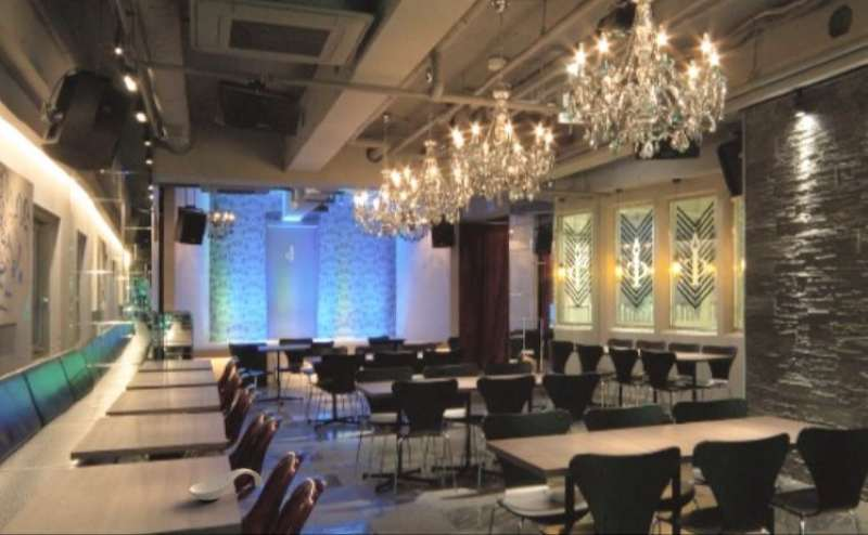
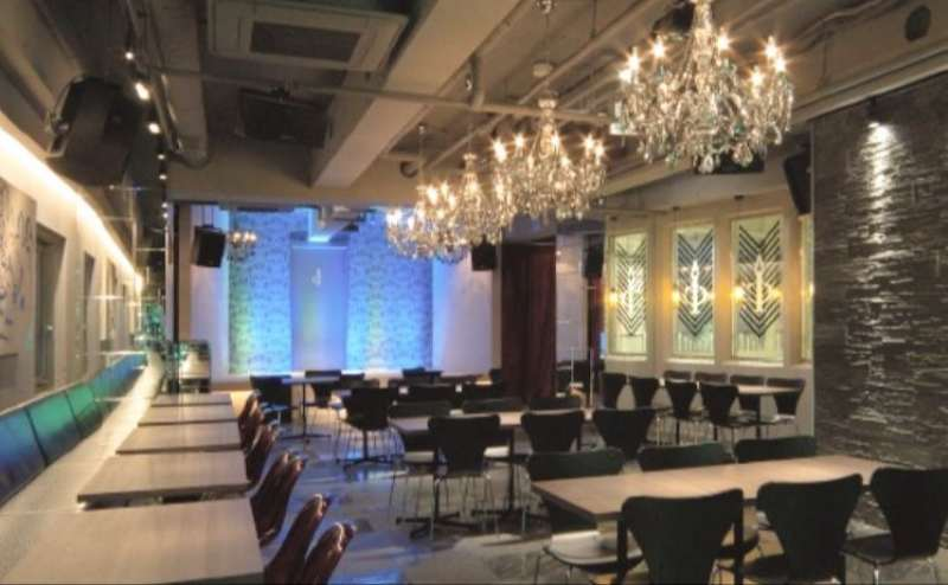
- spoon rest (226, 483)
